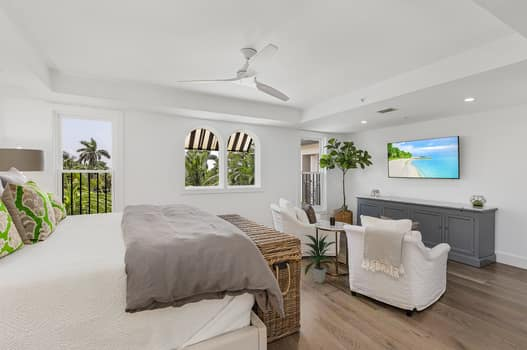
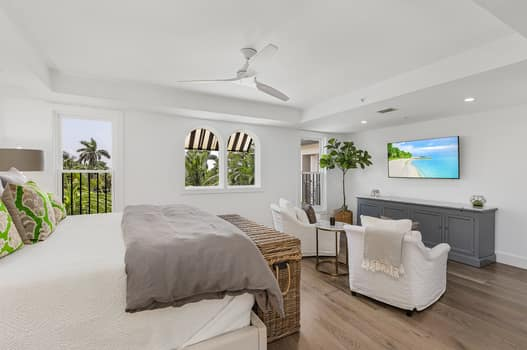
- indoor plant (317, 256)
